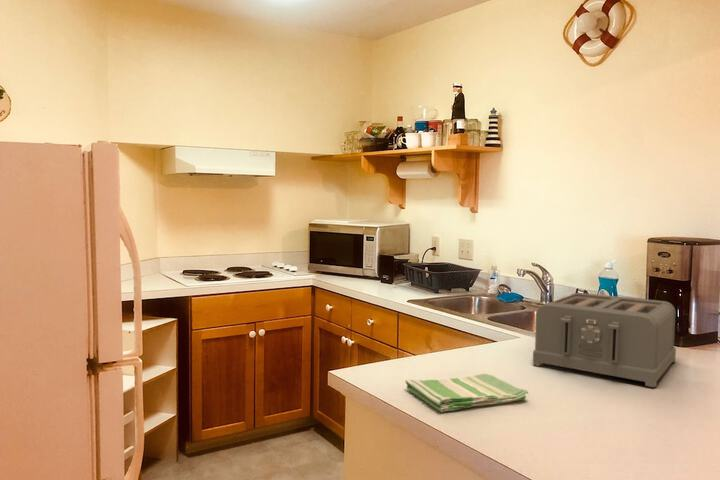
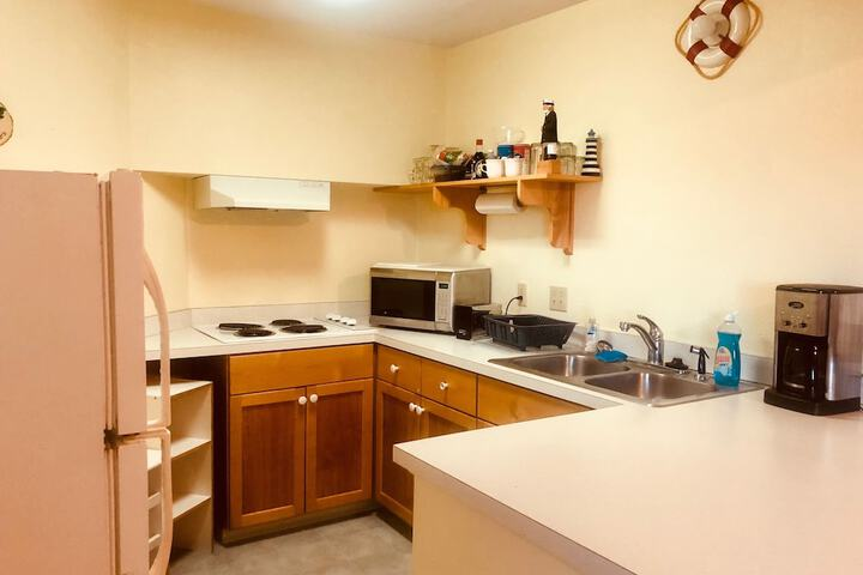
- toaster (604, 333)
- dish towel (464, 388)
